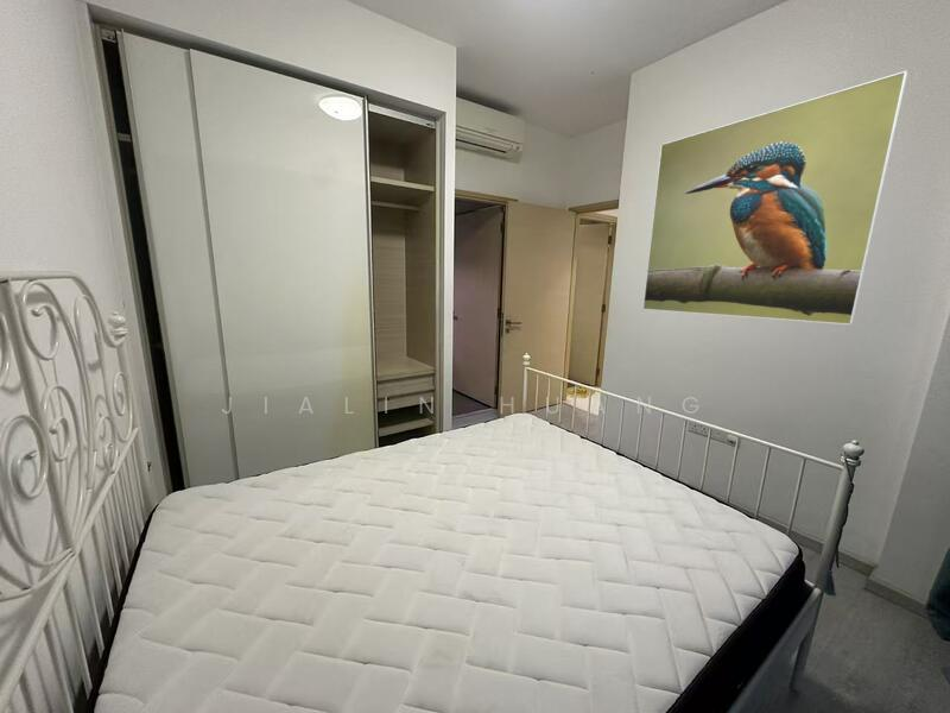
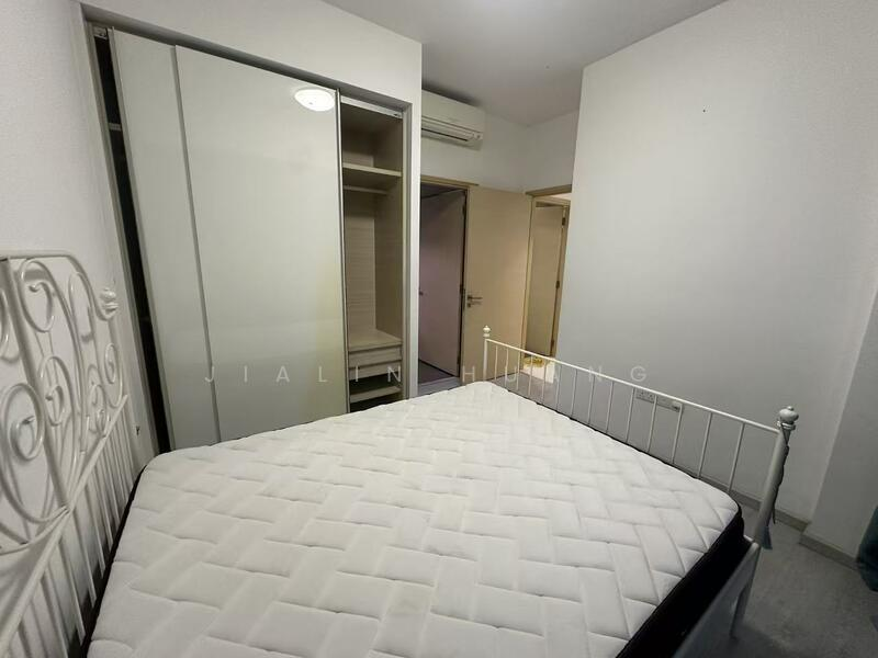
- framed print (742, 220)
